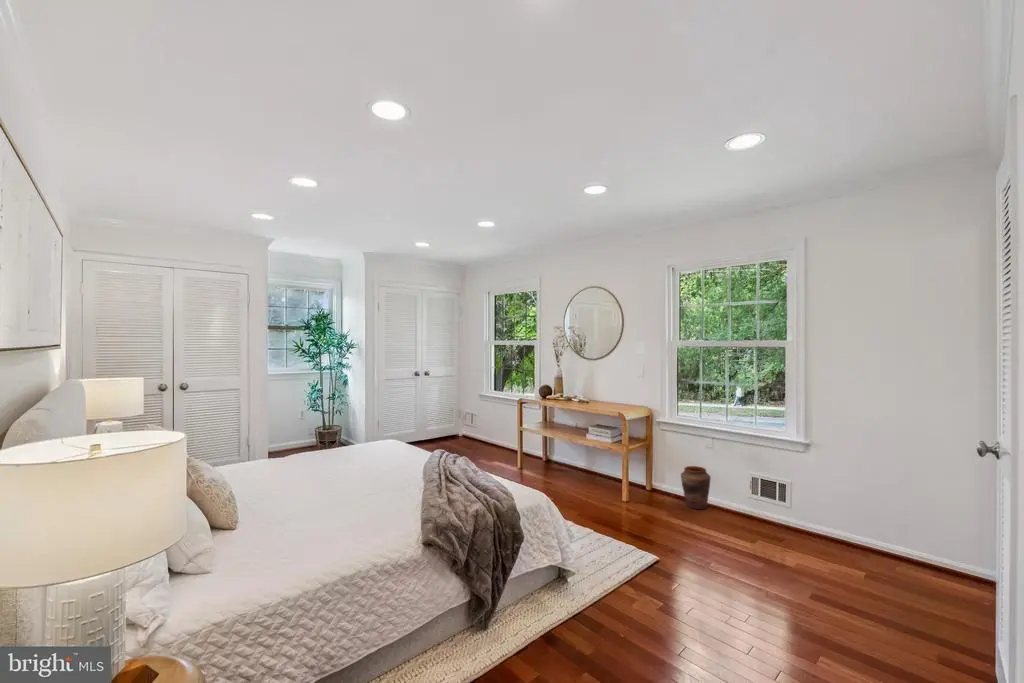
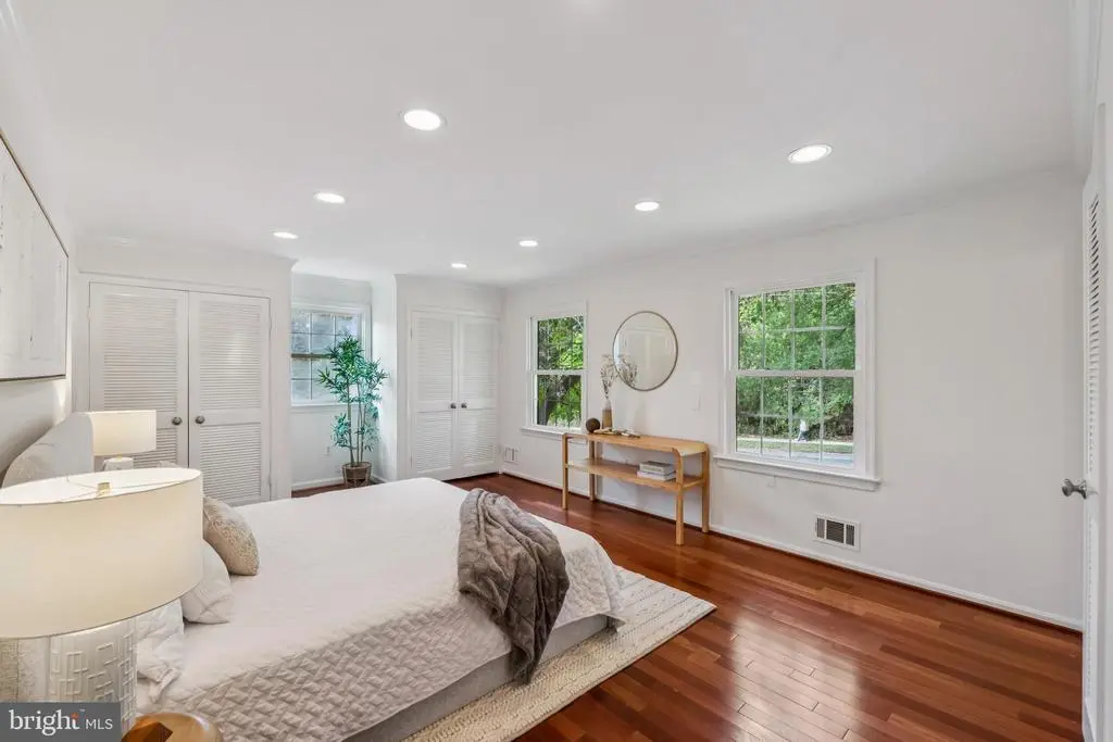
- vase (695, 487)
